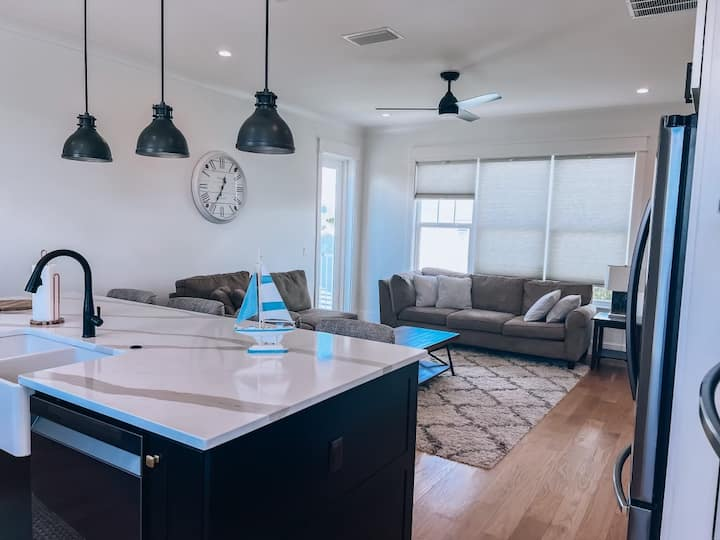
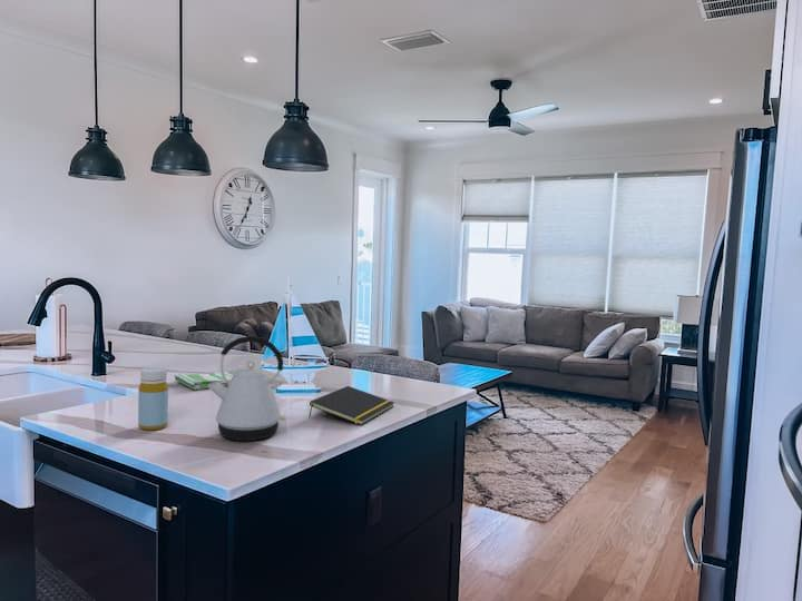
+ dish towel (215, 377)
+ bottle (153, 397)
+ notepad (353, 404)
+ kettle (247, 385)
